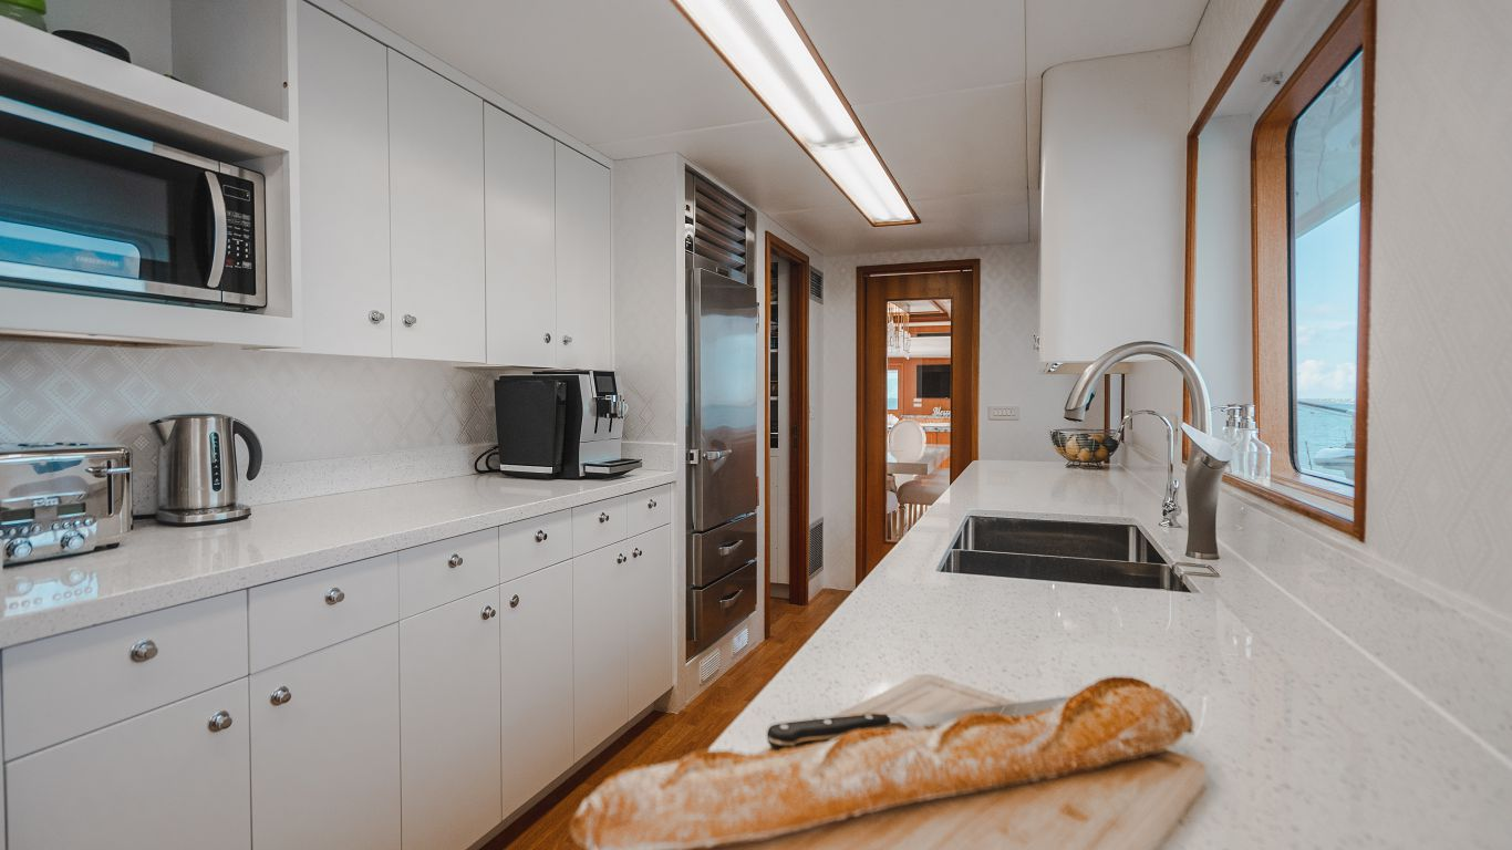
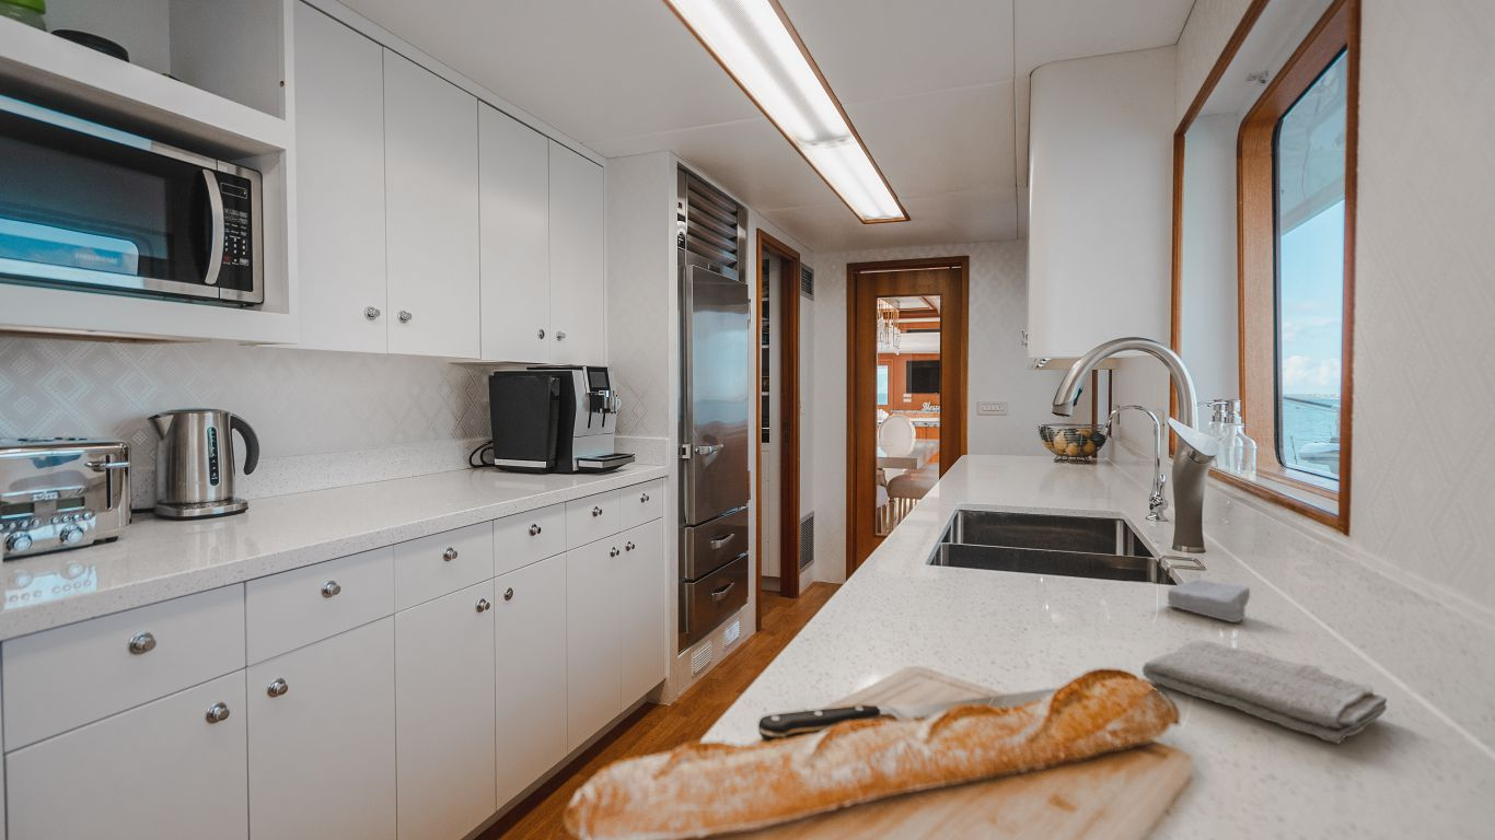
+ washcloth (1256, 682)
+ soap bar (1207, 596)
